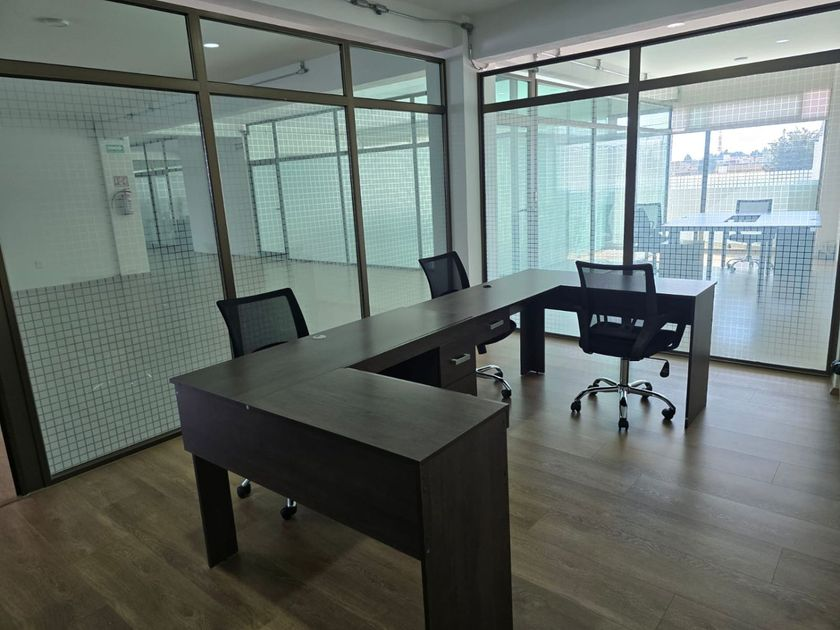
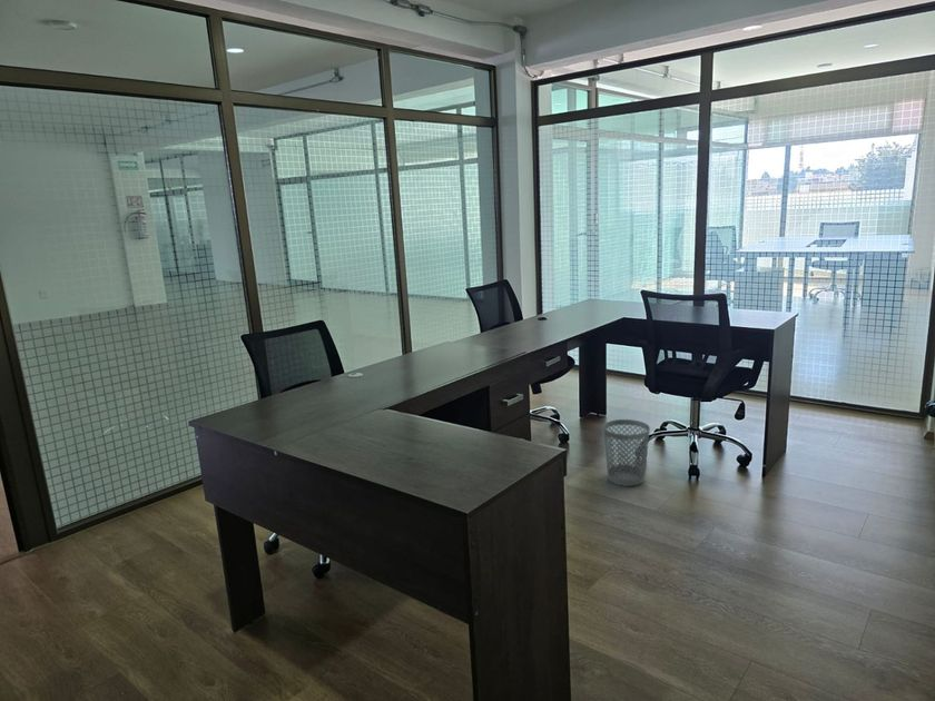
+ wastebasket (627, 453)
